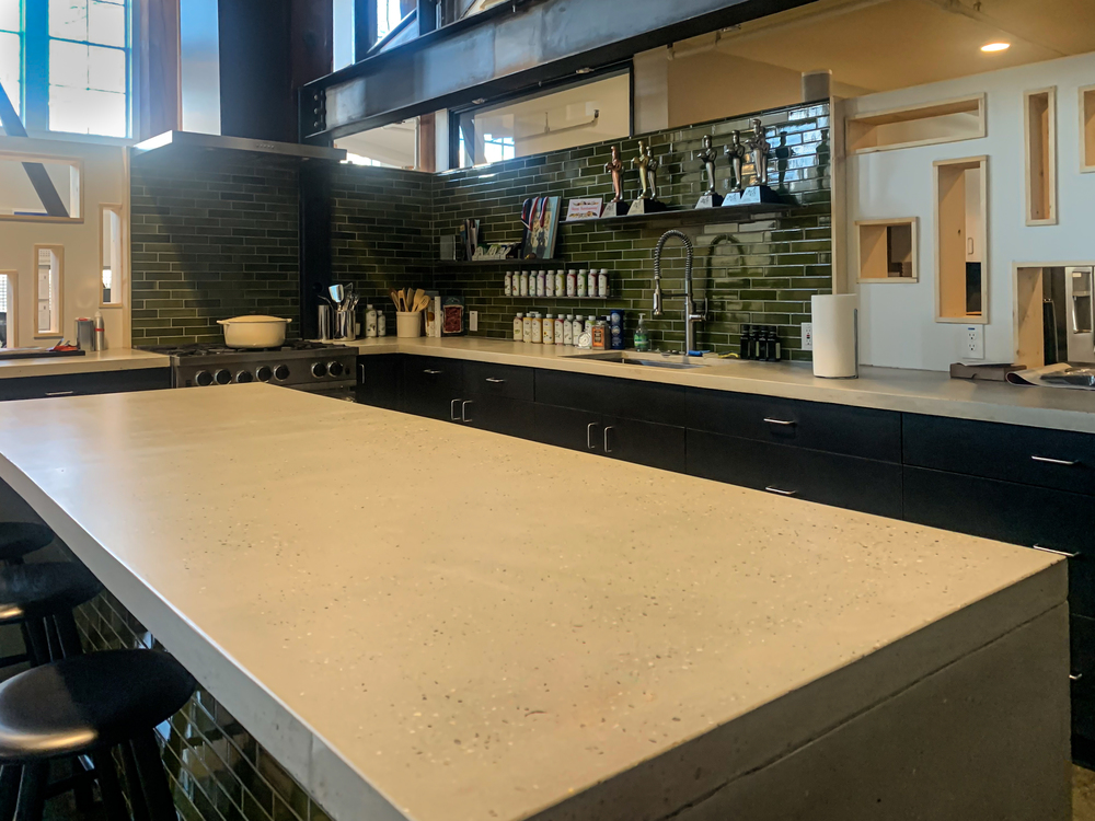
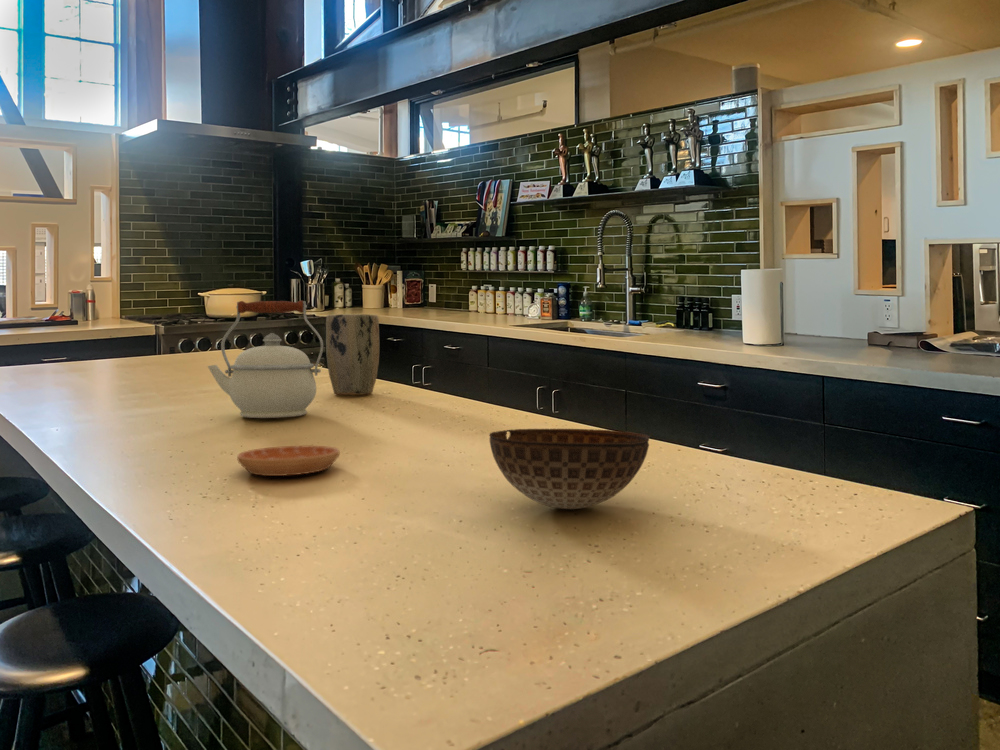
+ saucer (289, 460)
+ kettle (265, 358)
+ plant pot (352, 354)
+ bowl (569, 469)
